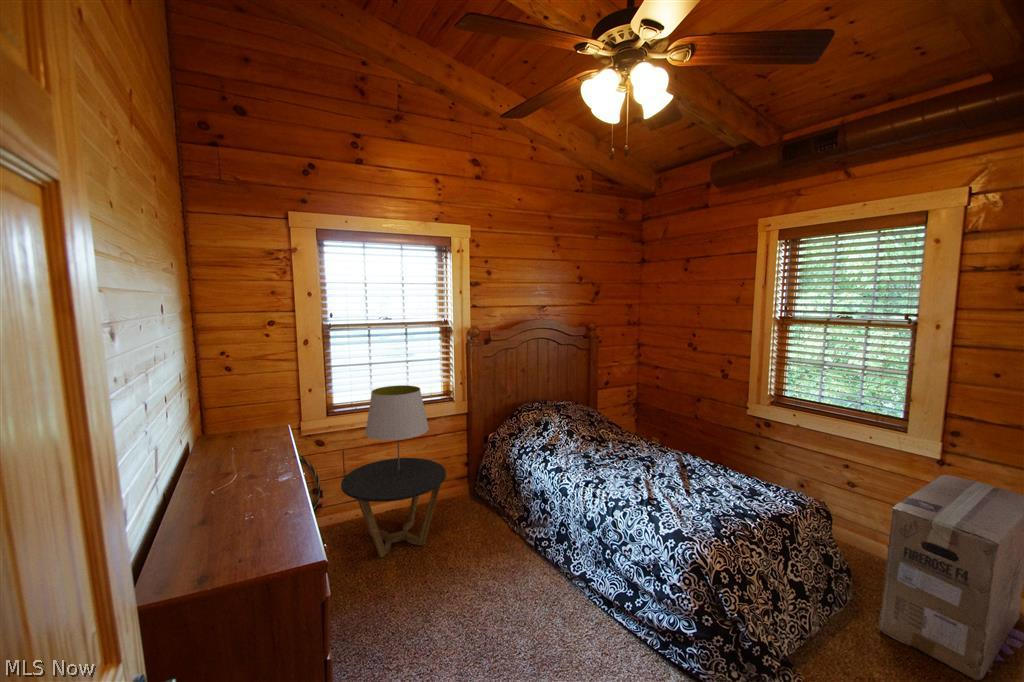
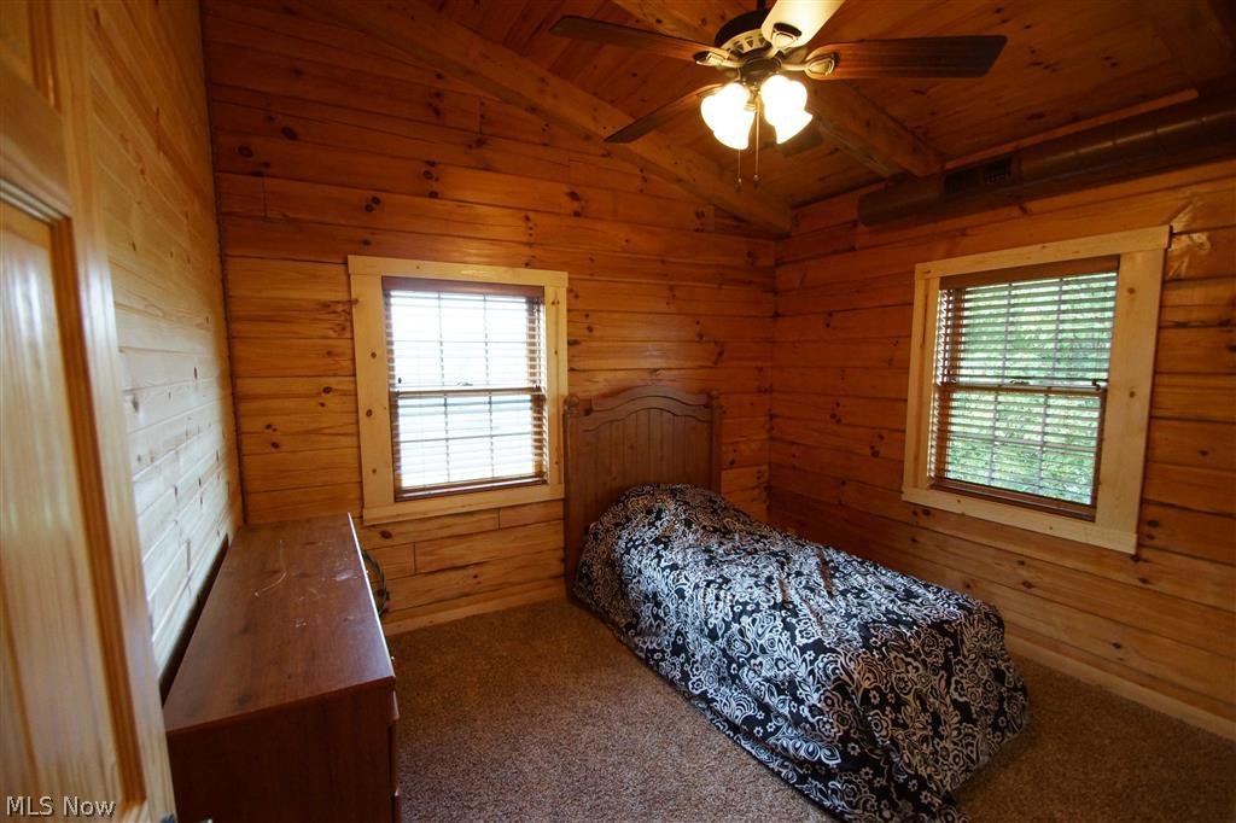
- table lamp (397, 429)
- cardboard box (956, 562)
- side table (396, 500)
